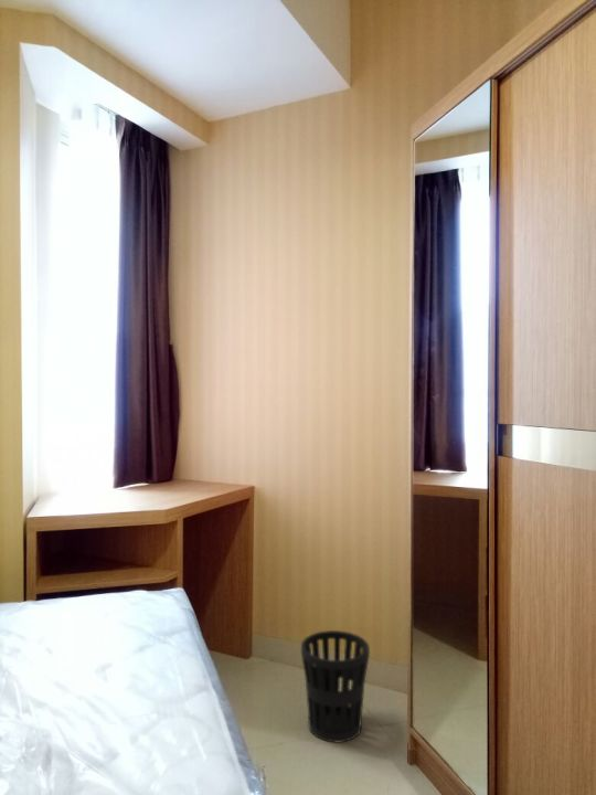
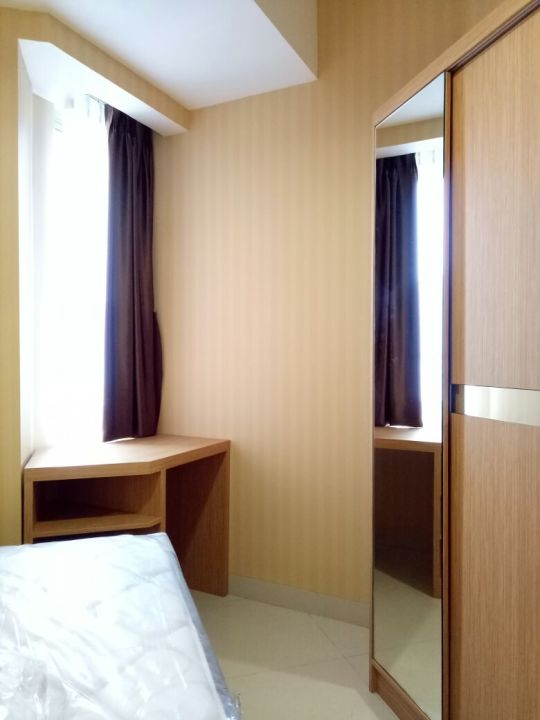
- wastebasket (334, 685)
